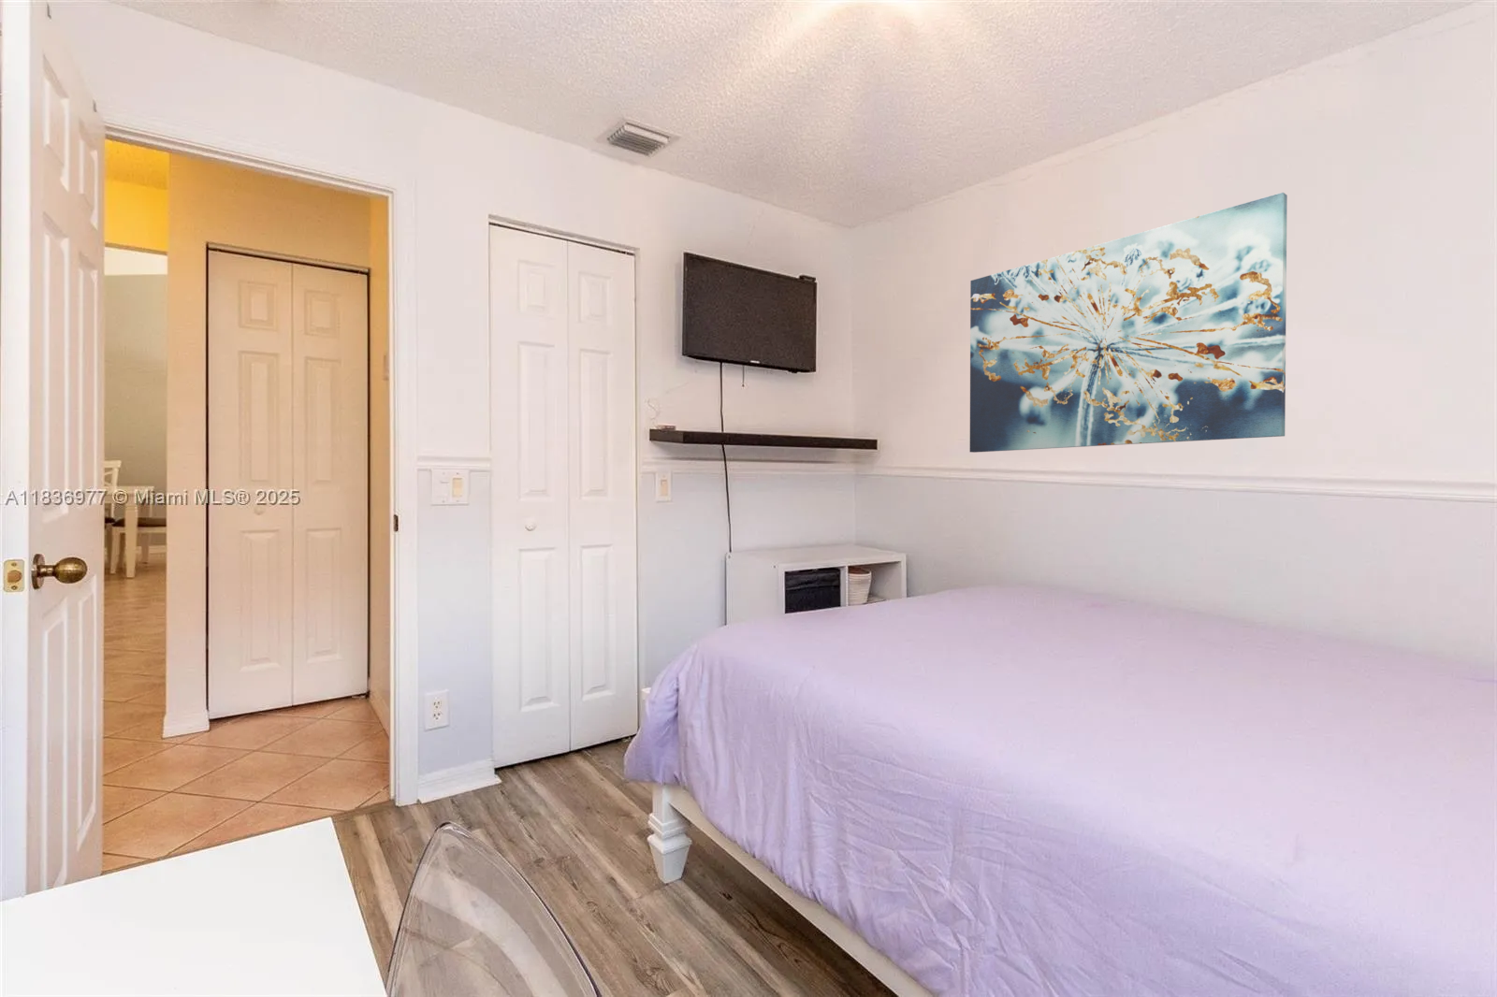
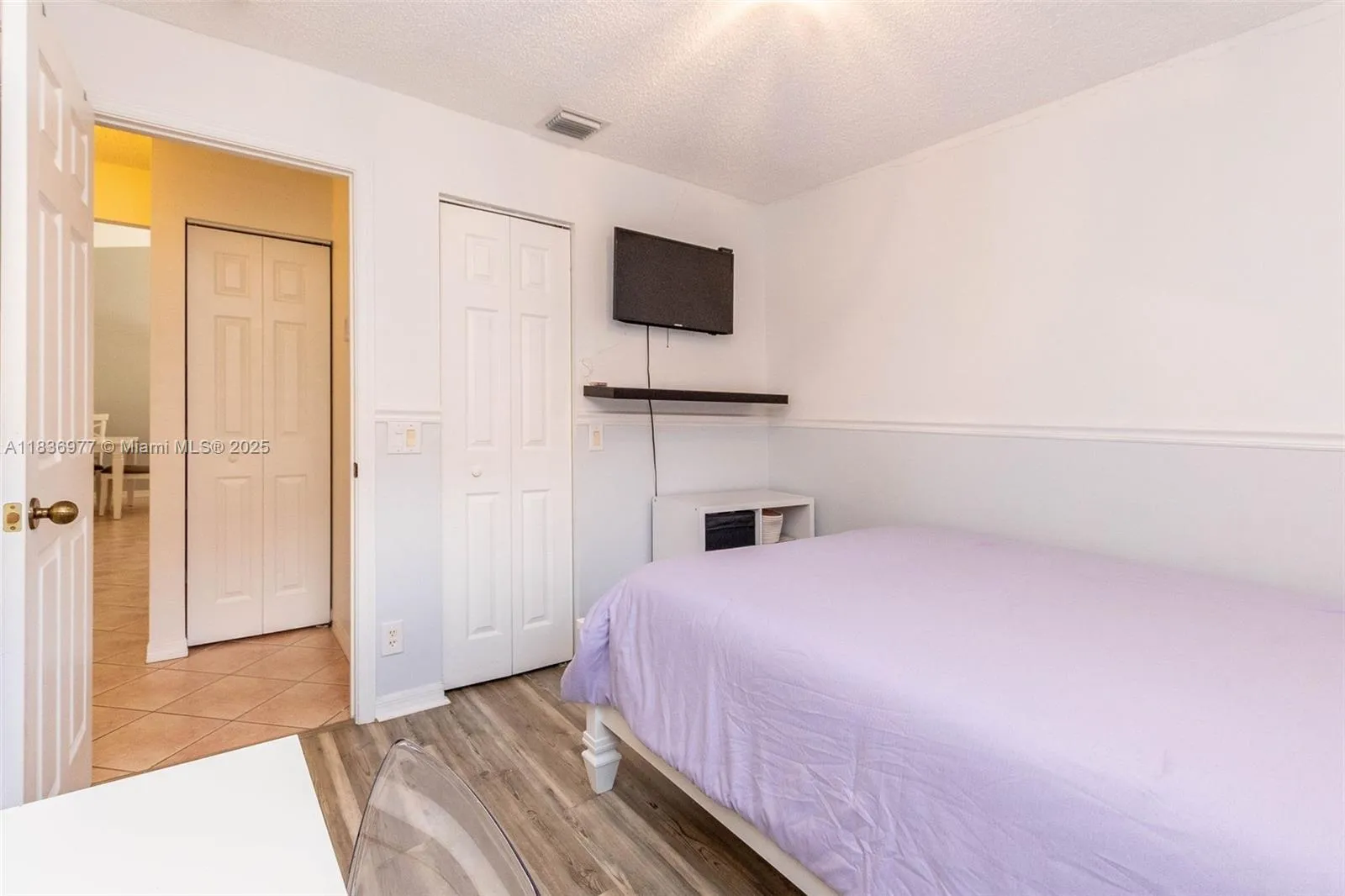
- wall art (1101, 345)
